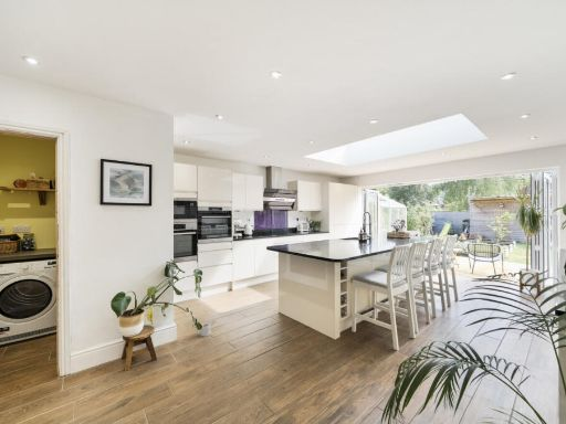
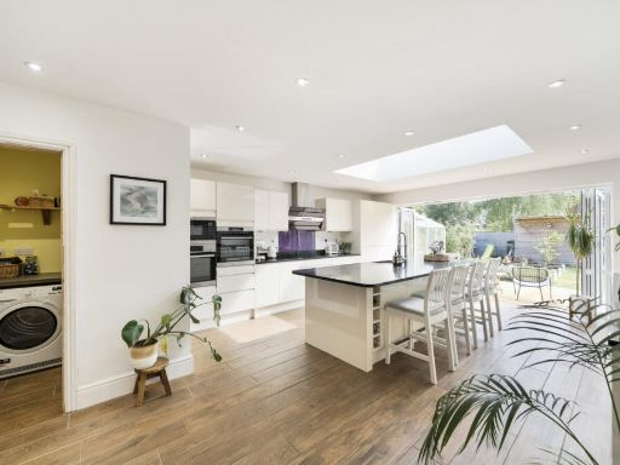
- watering can (206, 327)
